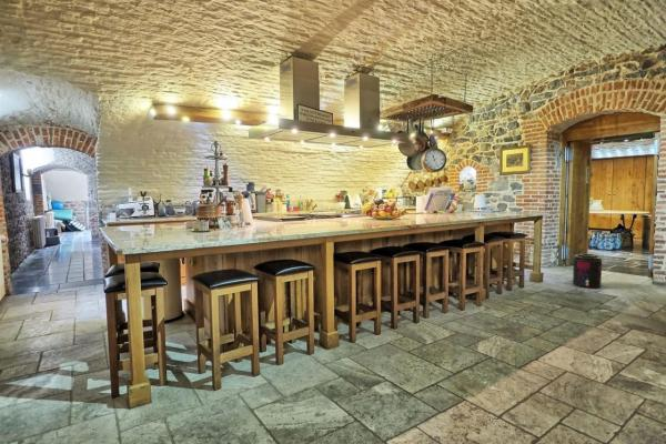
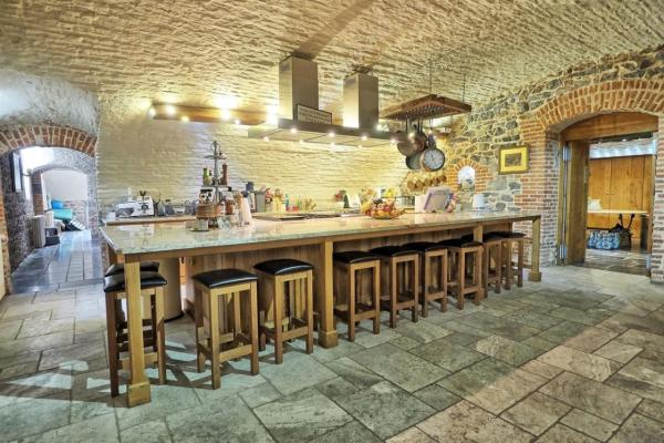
- supplement container (586, 270)
